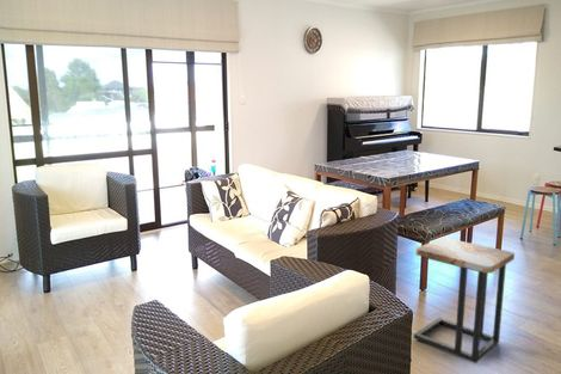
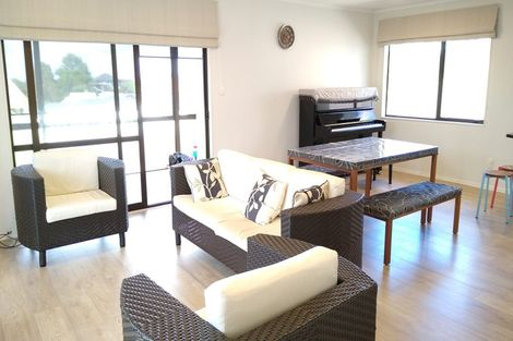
- side table (461, 296)
